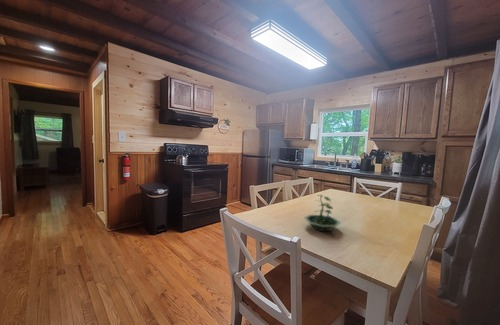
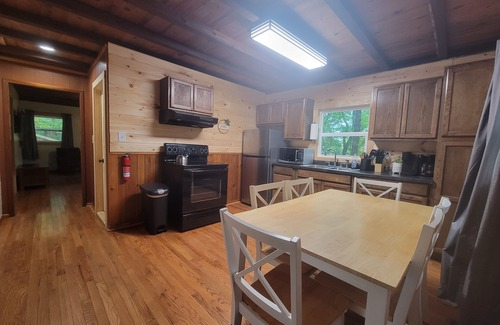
- terrarium (321, 201)
